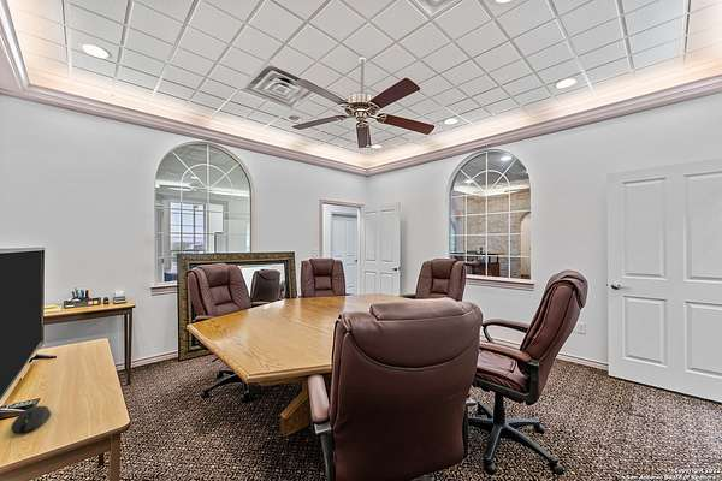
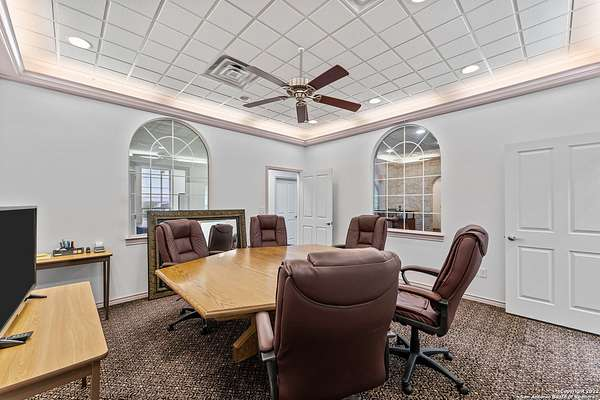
- computer mouse (31, 416)
